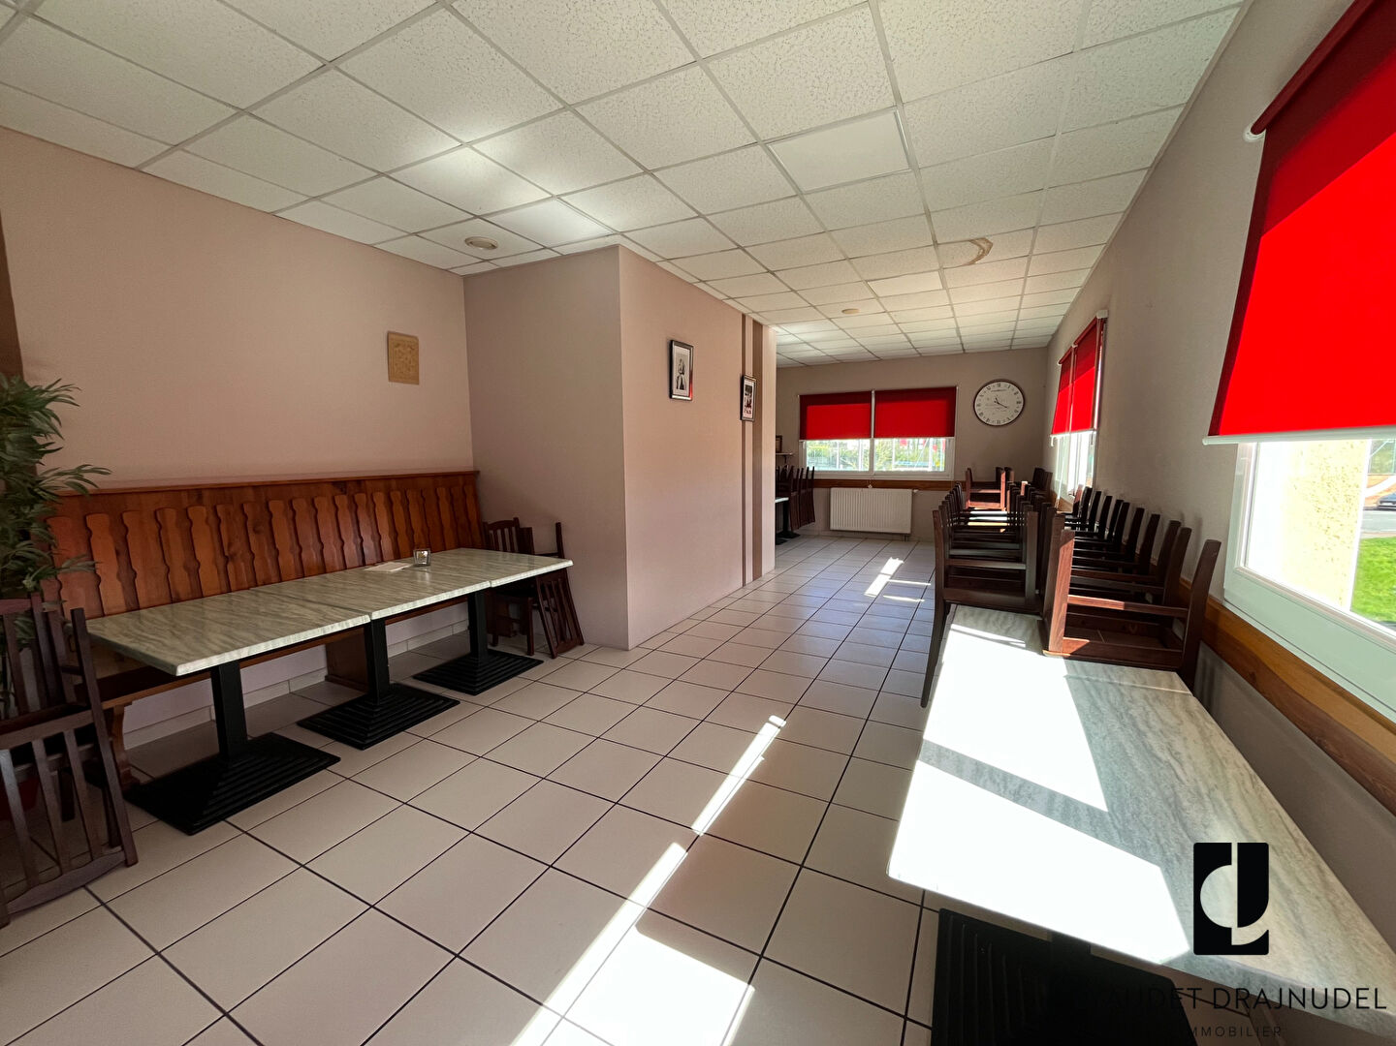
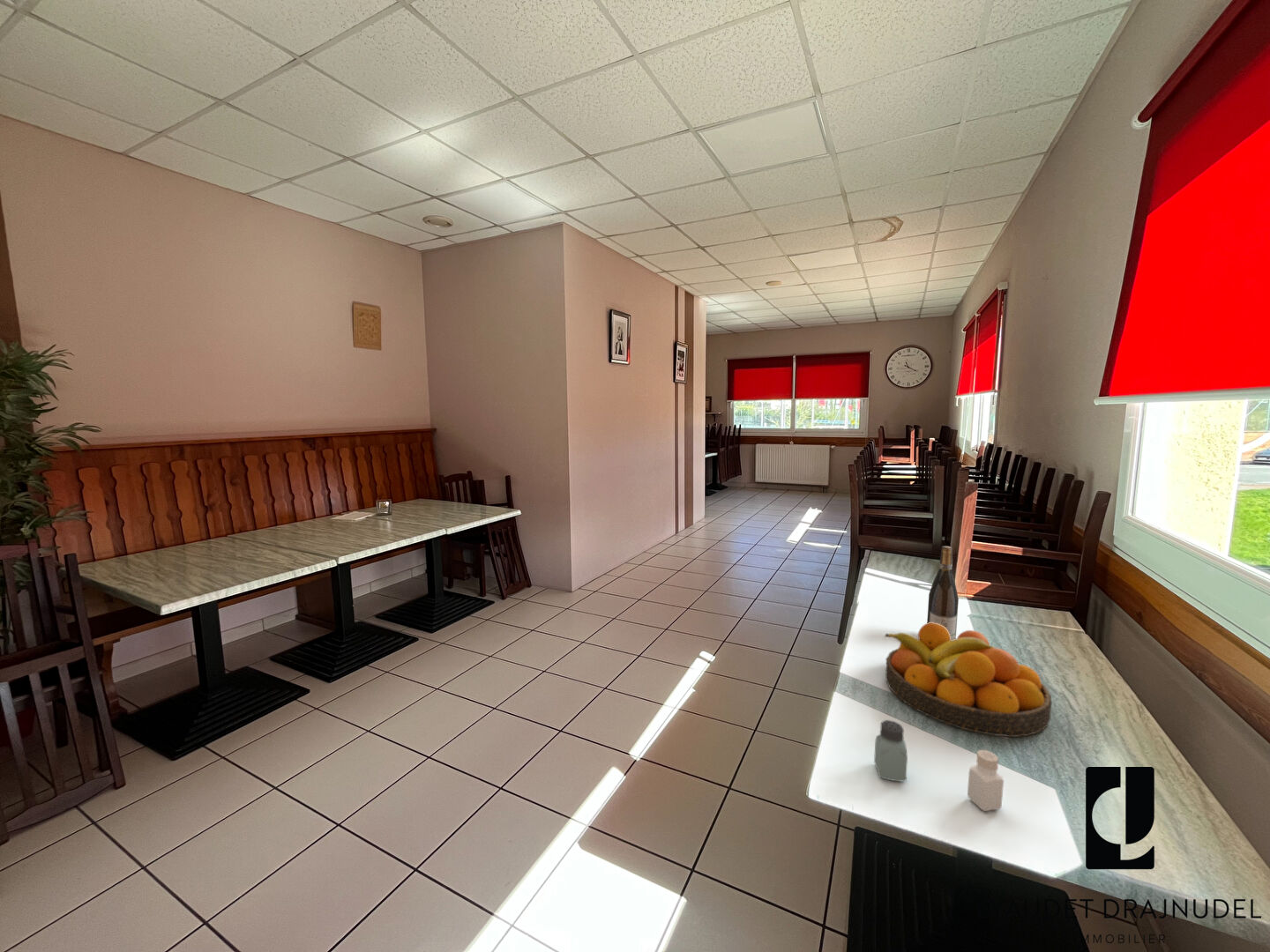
+ fruit bowl (963, 666)
+ wine bottle (944, 593)
+ saltshaker (891, 748)
+ pepper shaker (985, 779)
